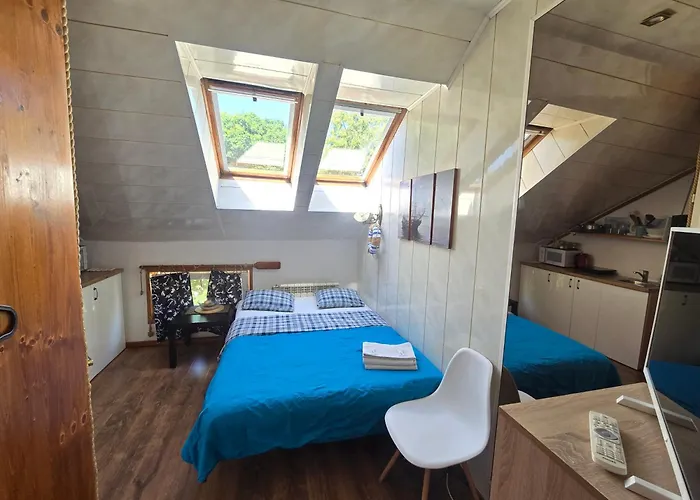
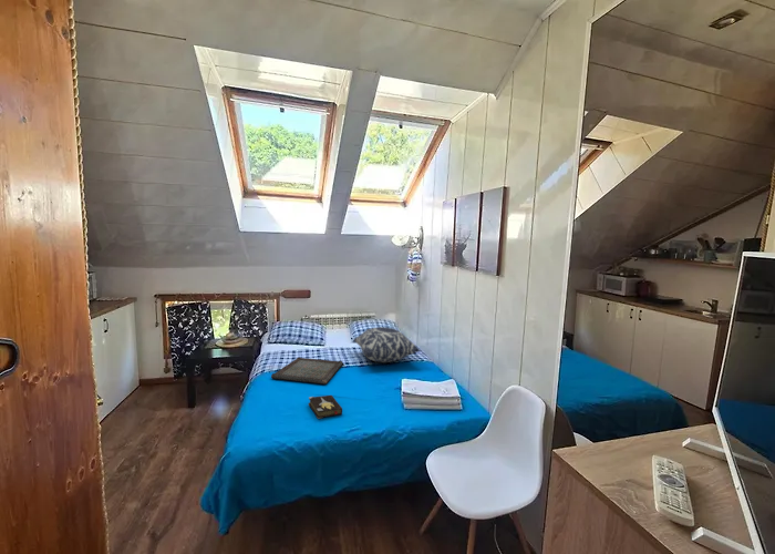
+ serving tray (310, 369)
+ cushion (384, 343)
+ hardback book (324, 404)
